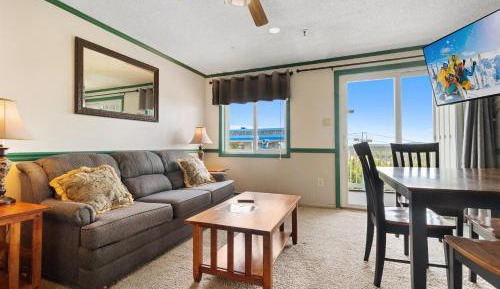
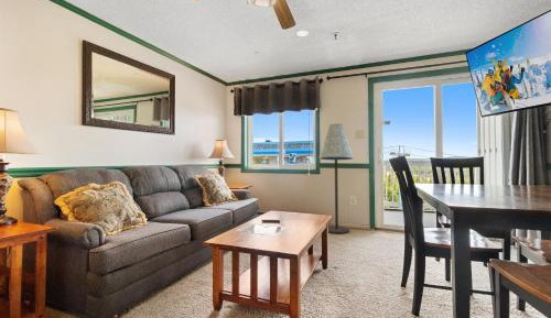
+ floor lamp (336, 176)
